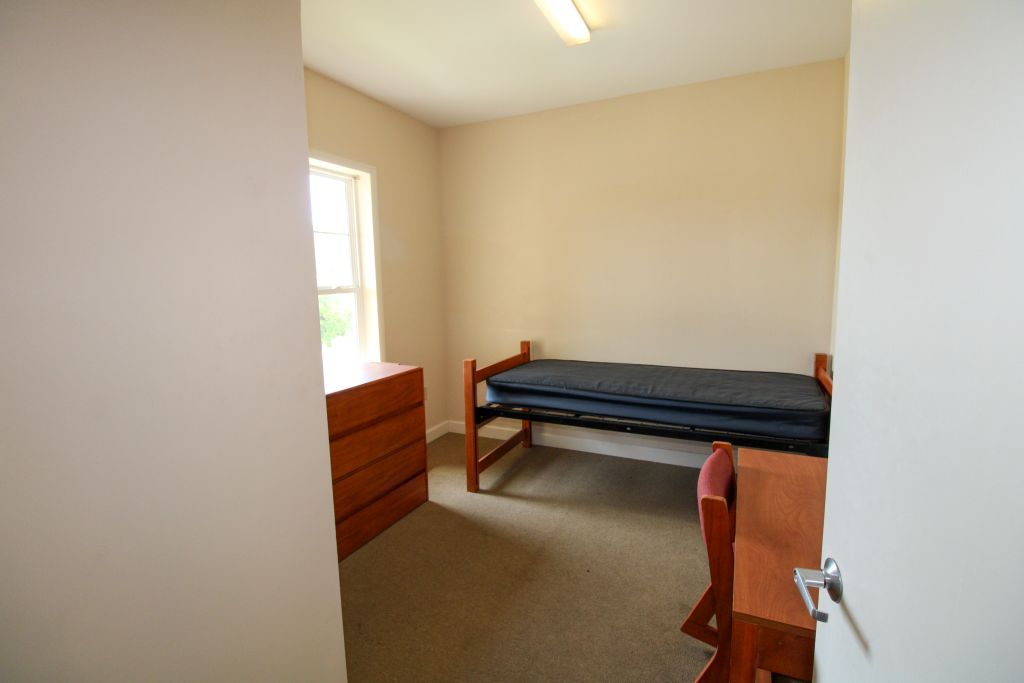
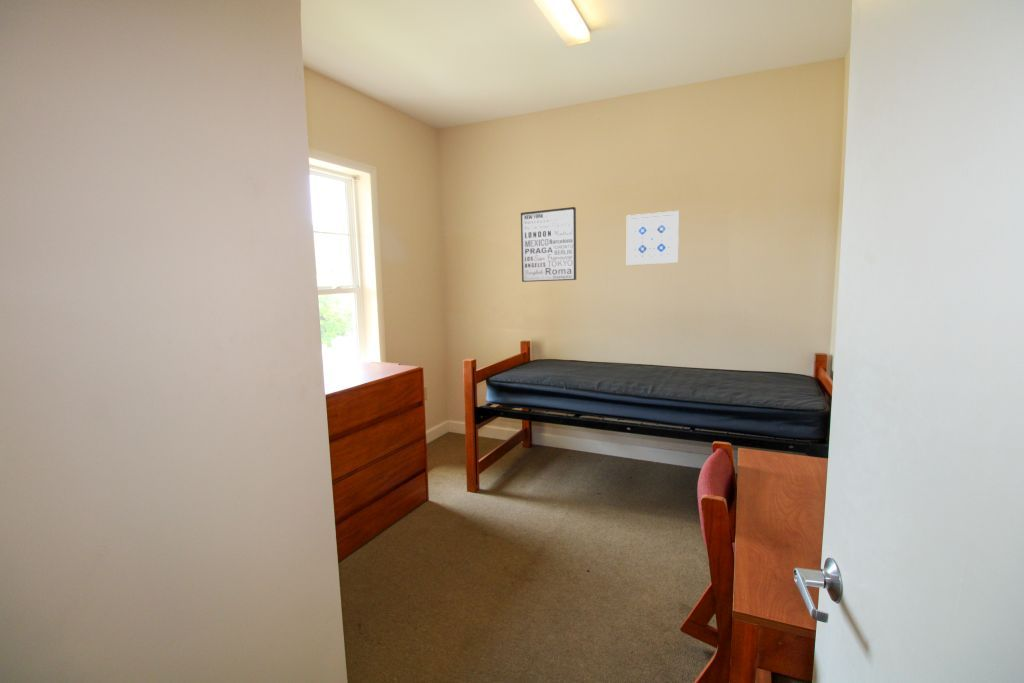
+ wall art (652, 238)
+ wall art (548, 245)
